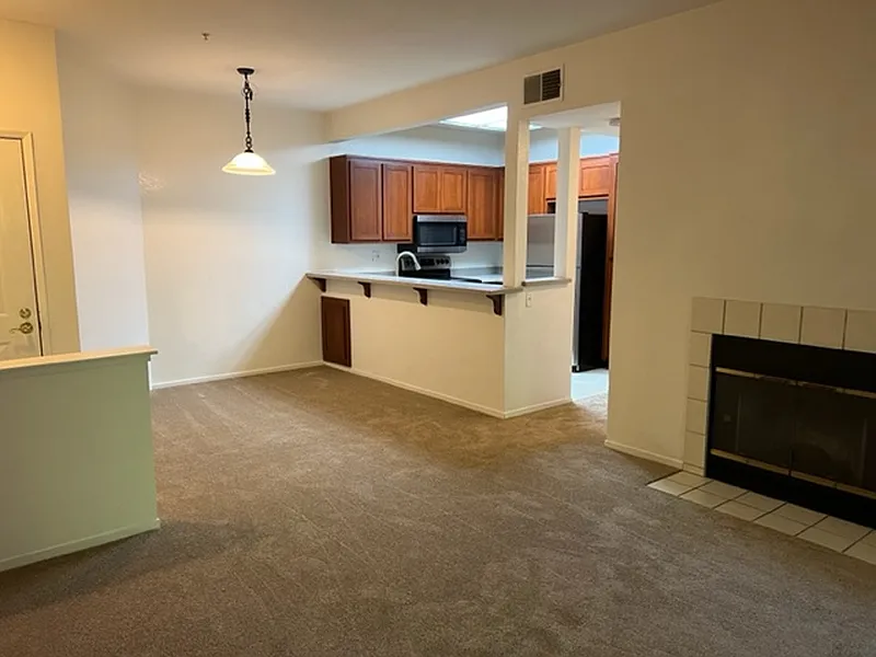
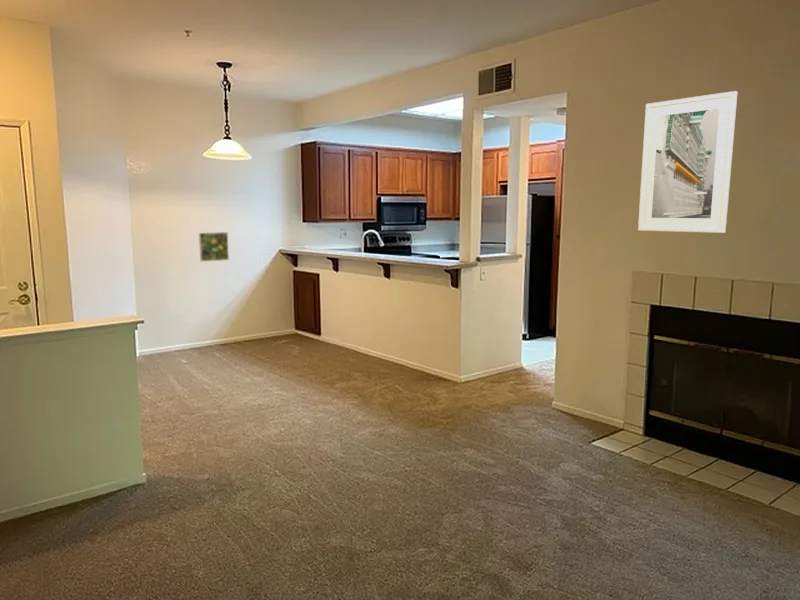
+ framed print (214, 246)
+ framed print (684, 165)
